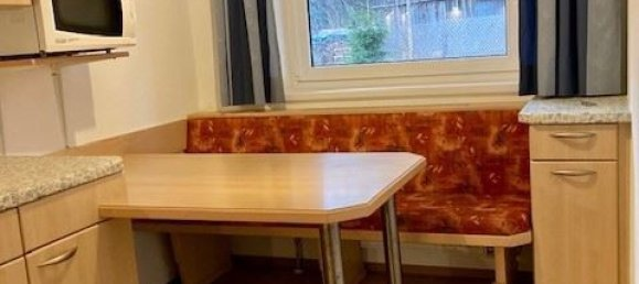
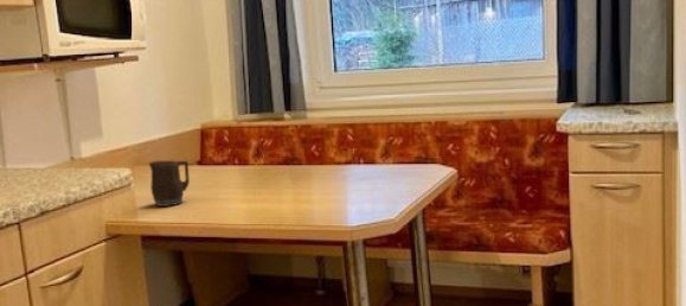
+ mug (169, 181)
